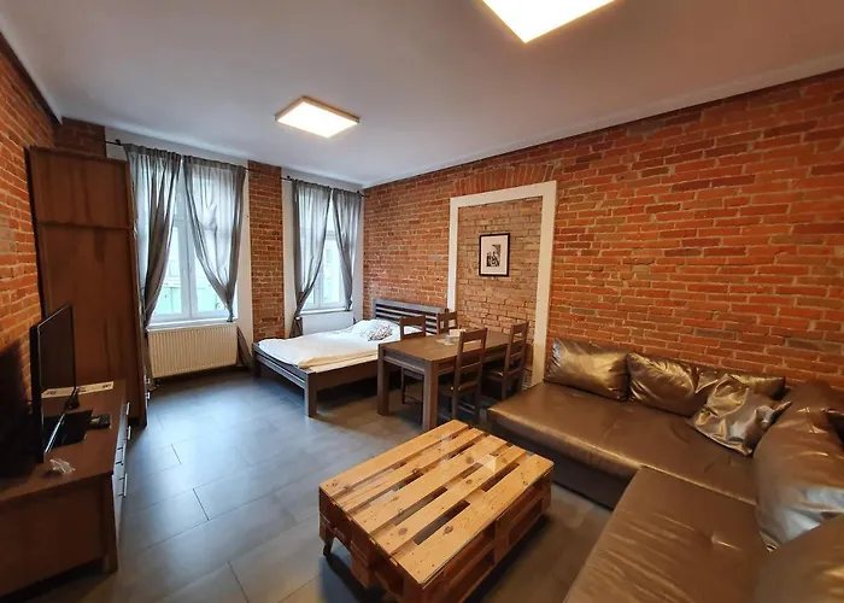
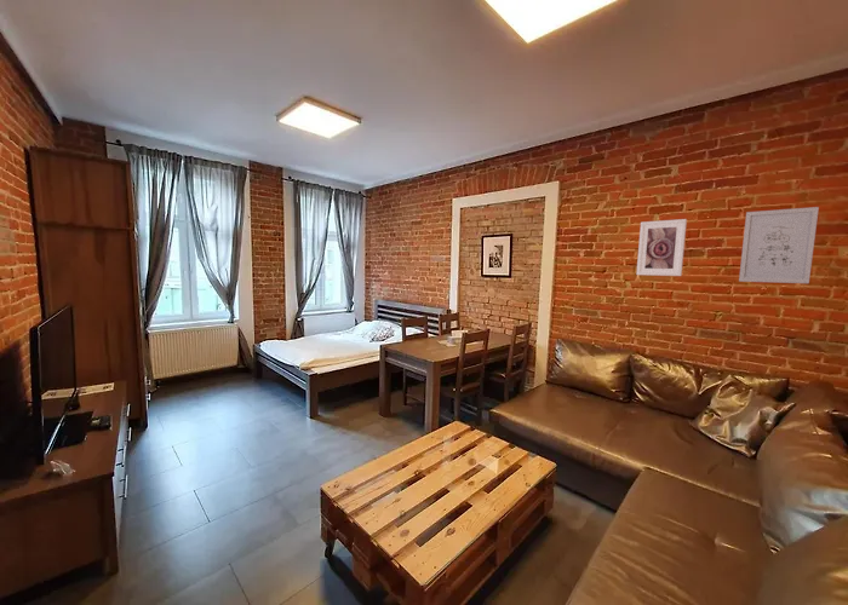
+ wall art (775, 246)
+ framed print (660, 248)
